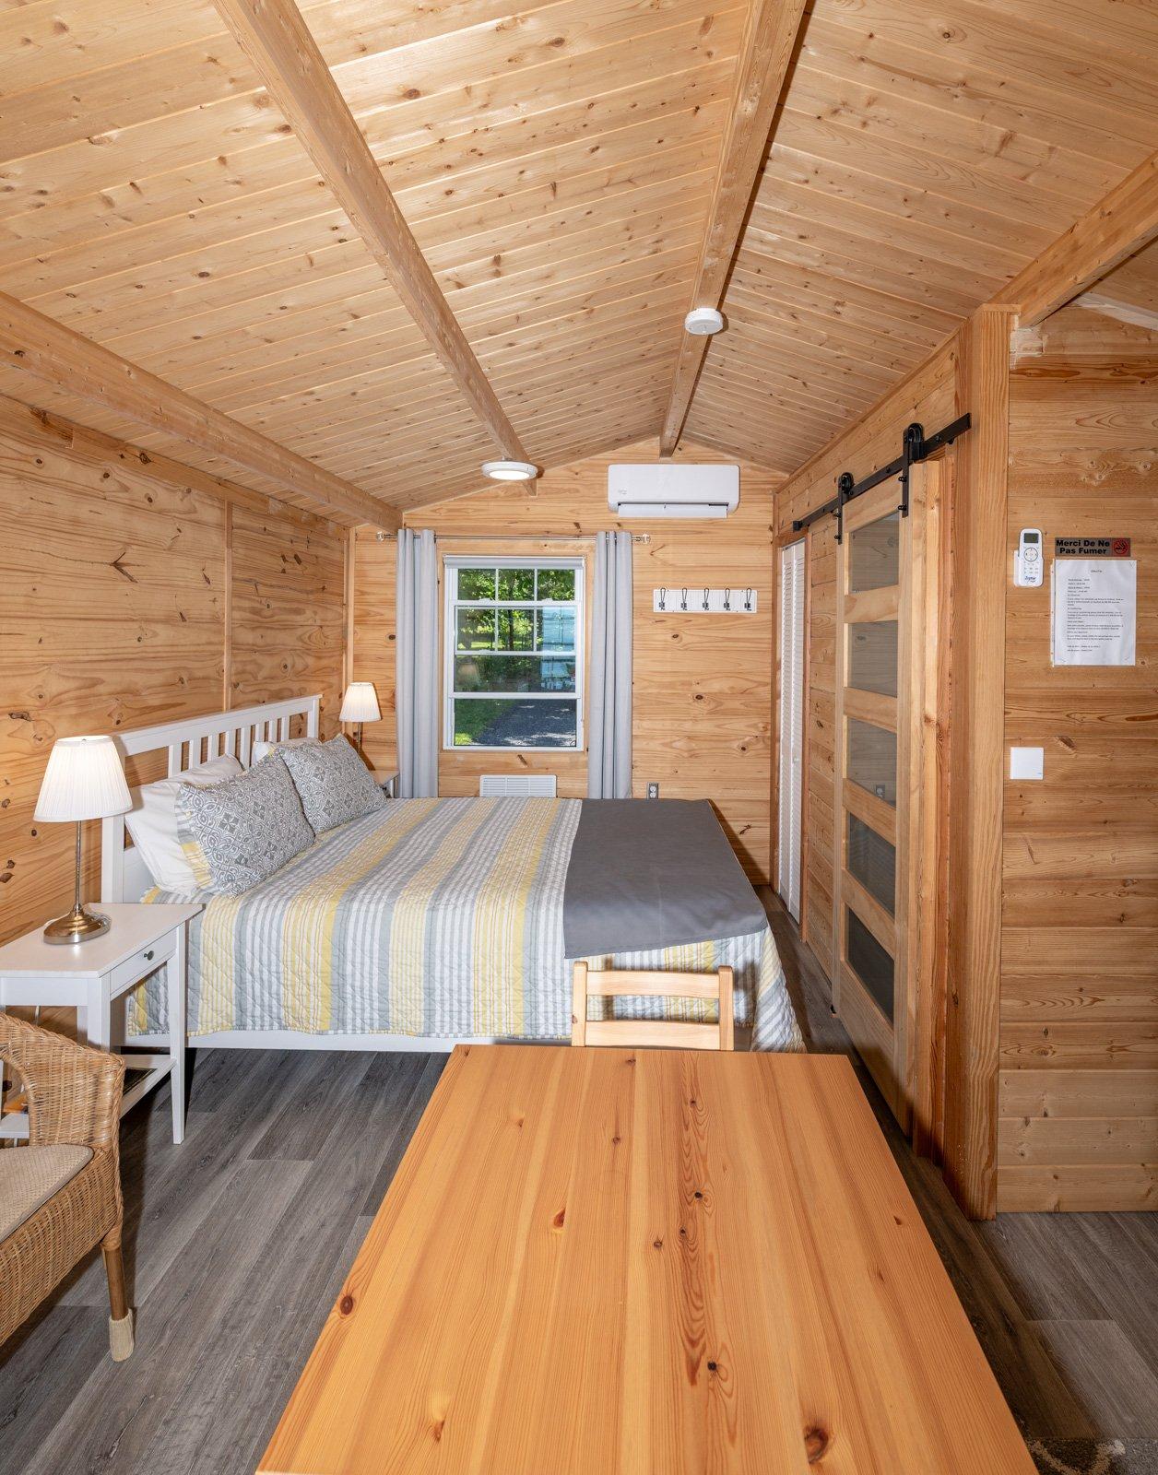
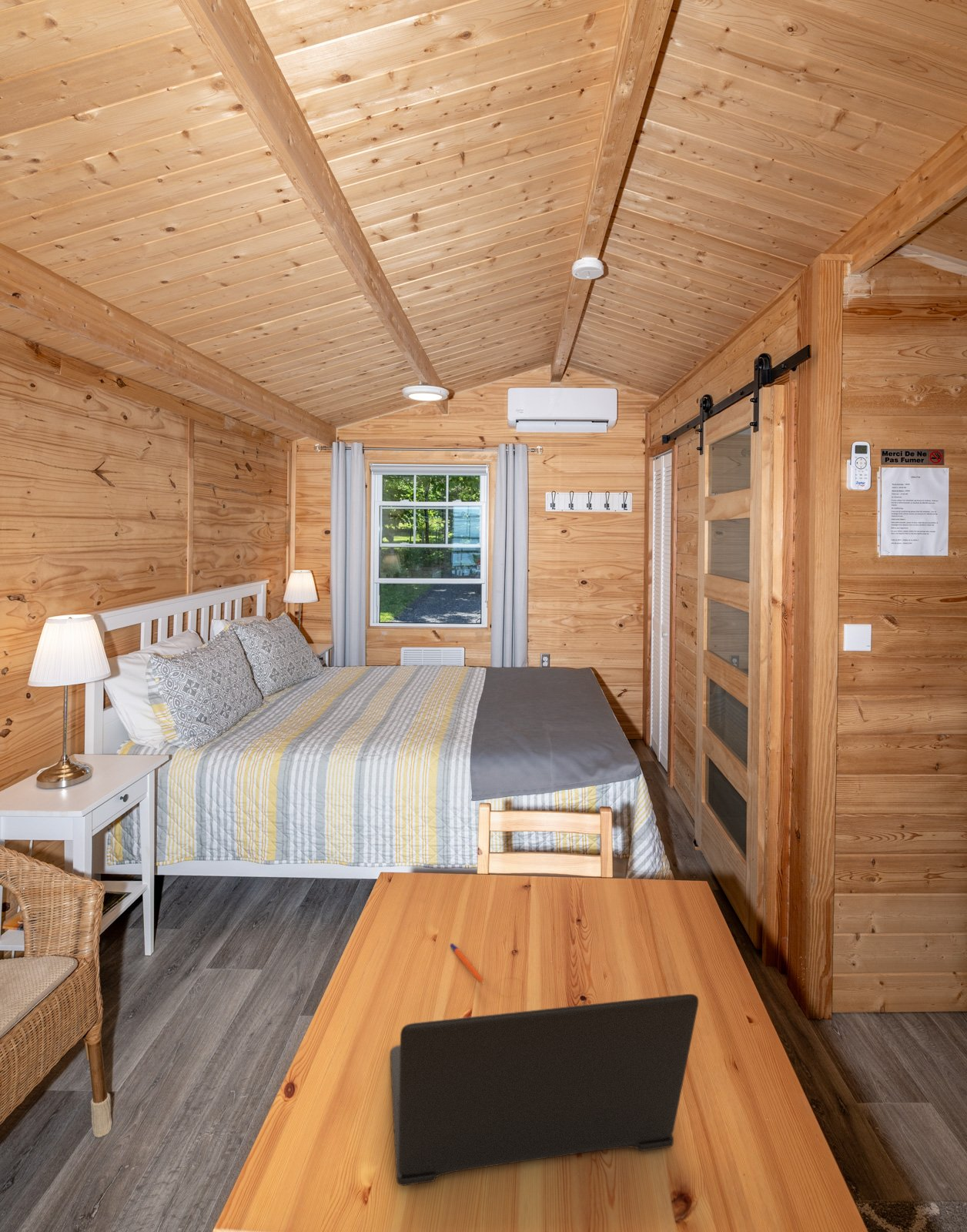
+ pen (467, 963)
+ laptop (525, 1028)
